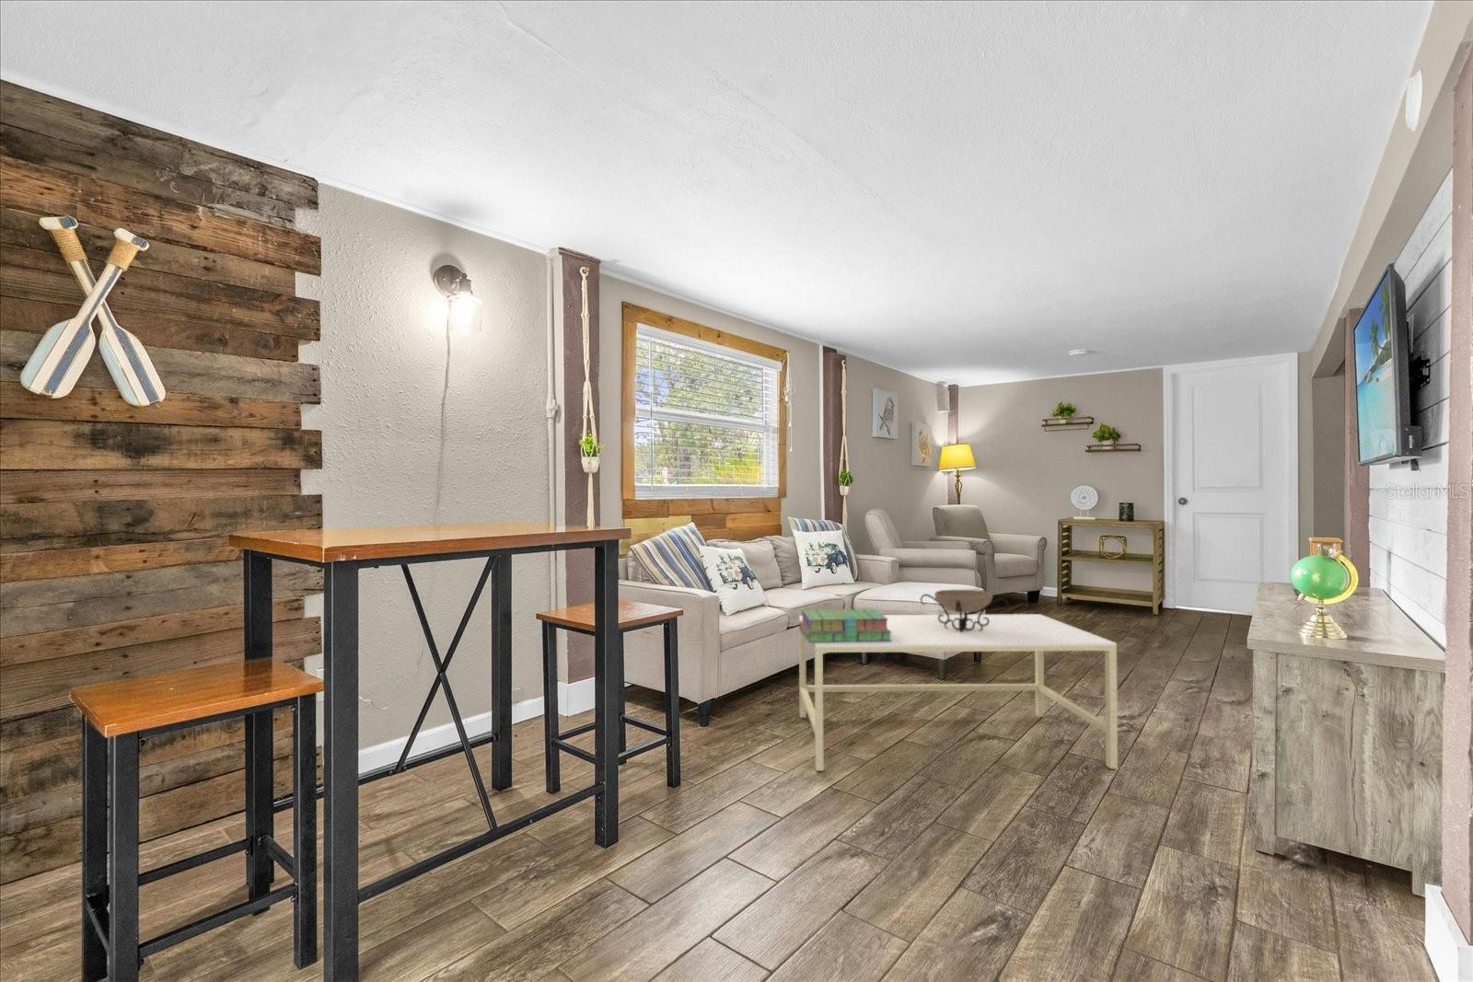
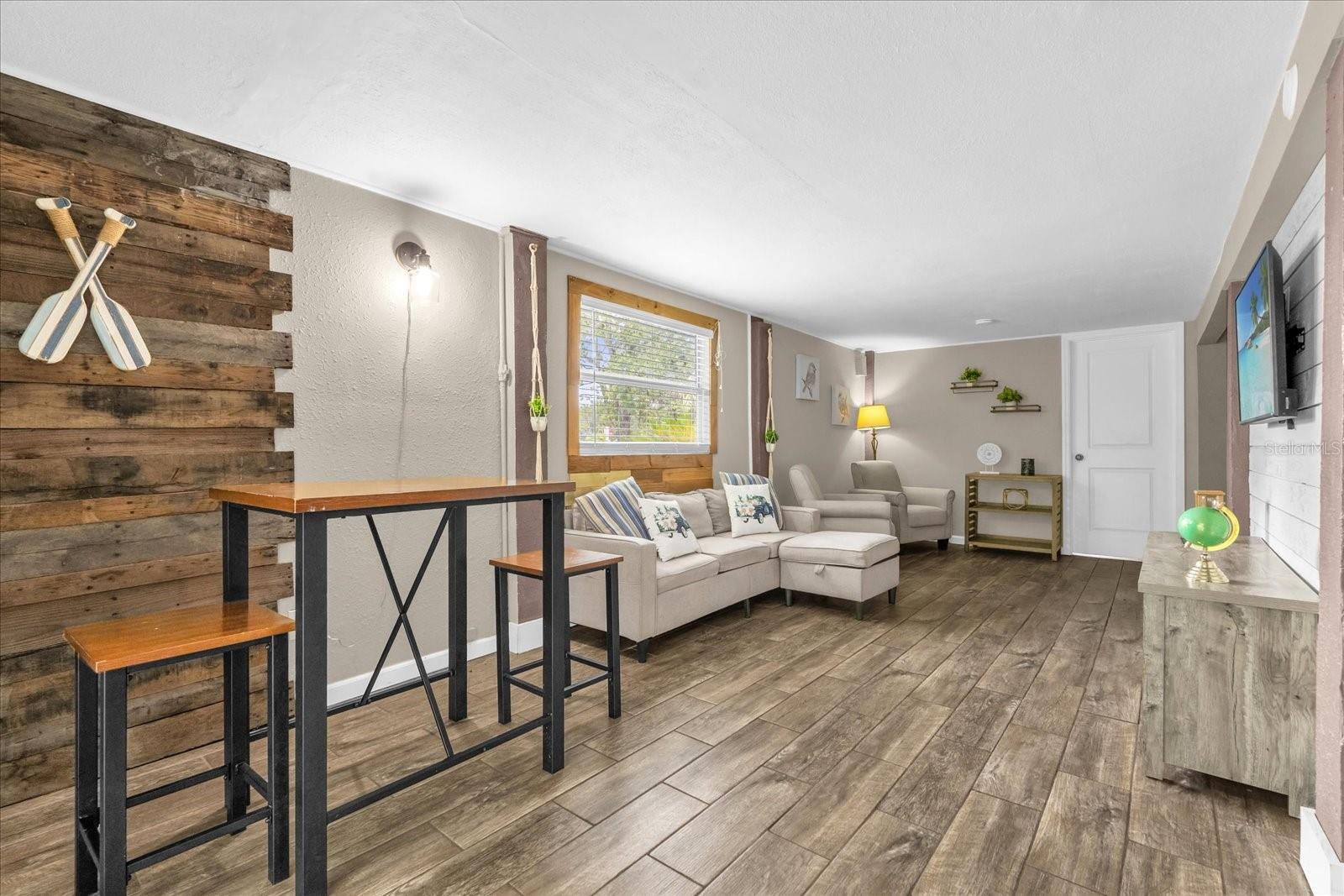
- stack of books (843, 624)
- decorative bowl (963, 612)
- coffee table (940, 684)
